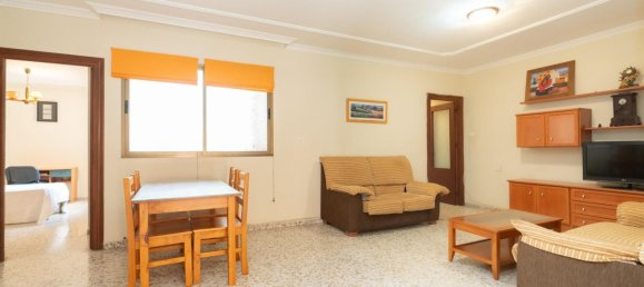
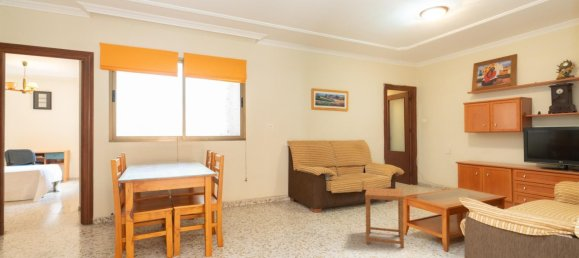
+ side table (384, 228)
